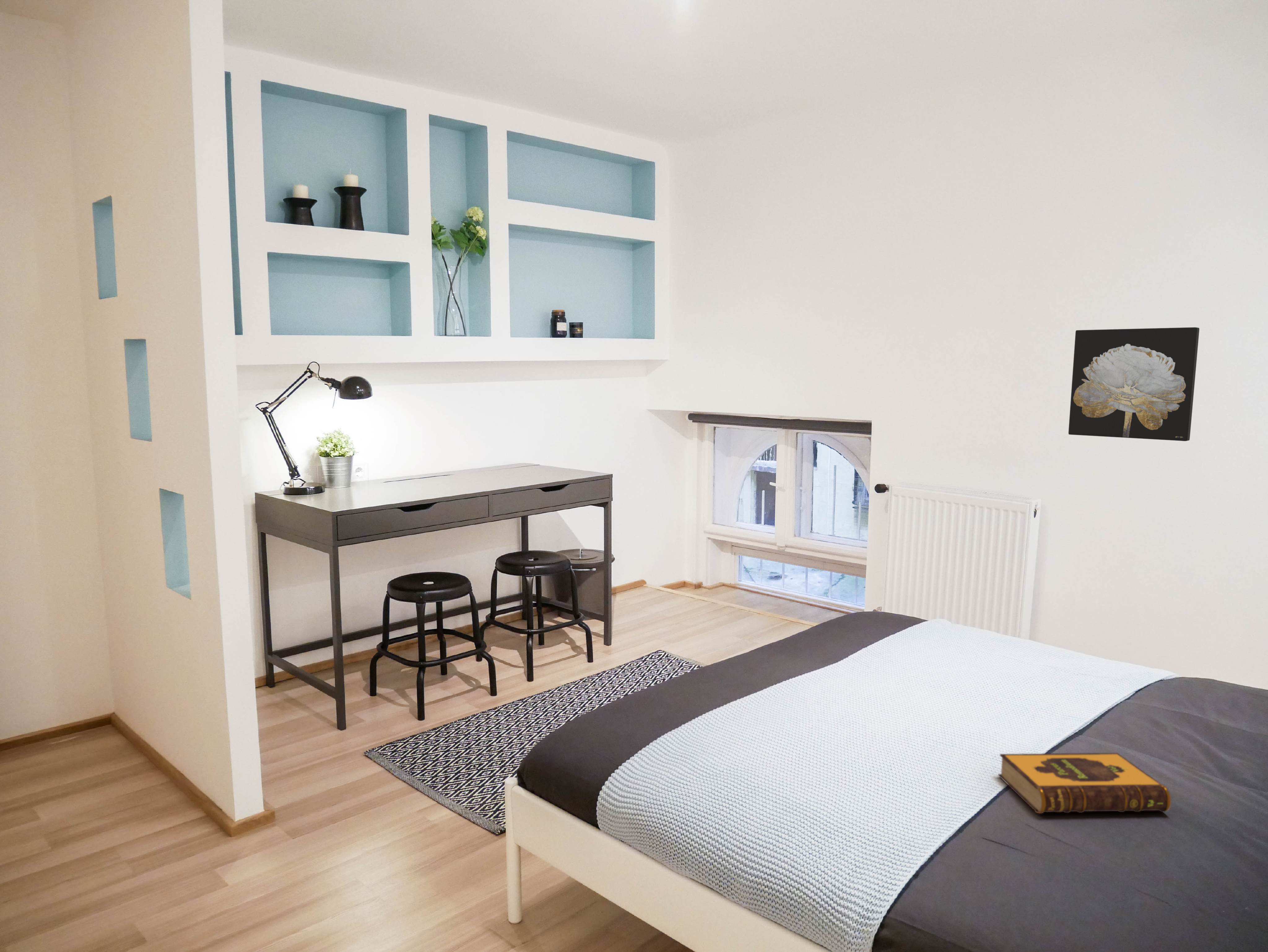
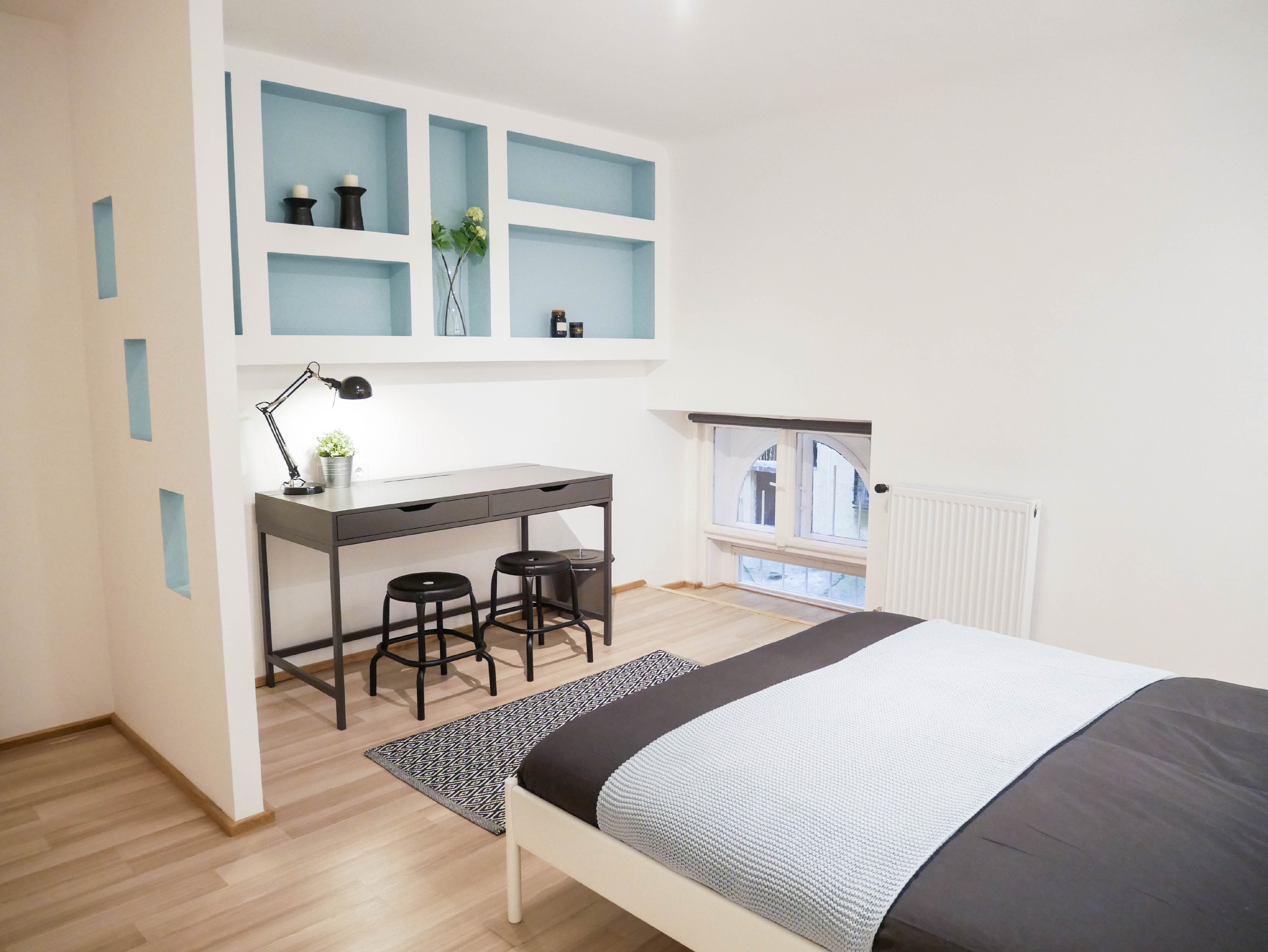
- wall art (1131, 383)
- hardback book (1081, 783)
